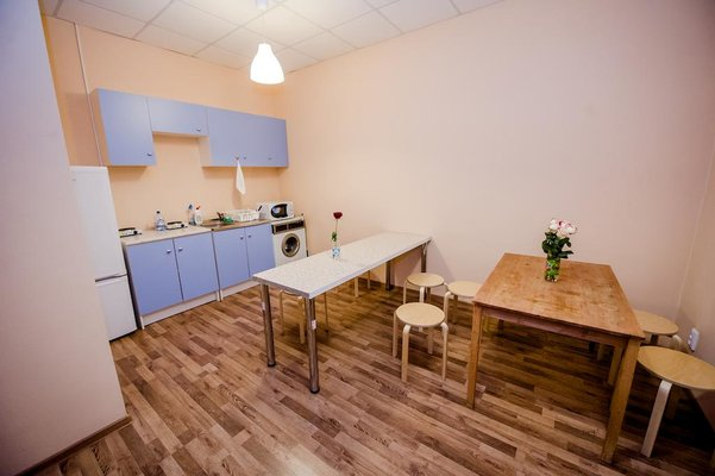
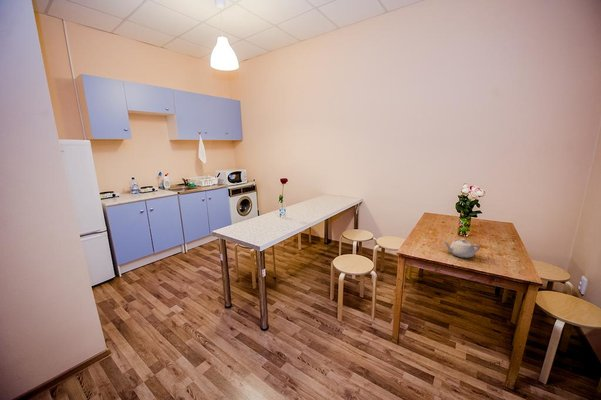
+ teapot (461, 247)
